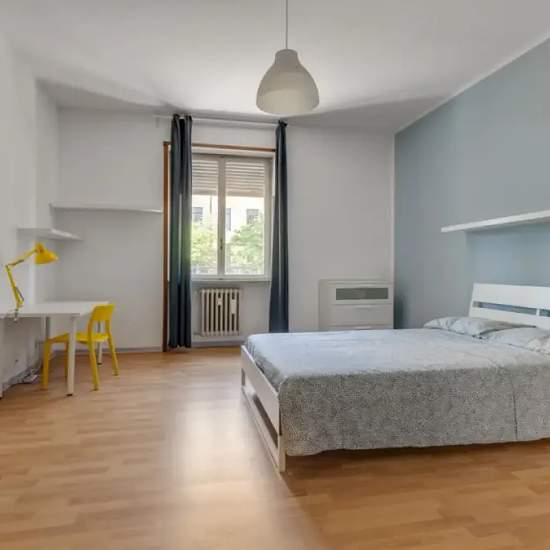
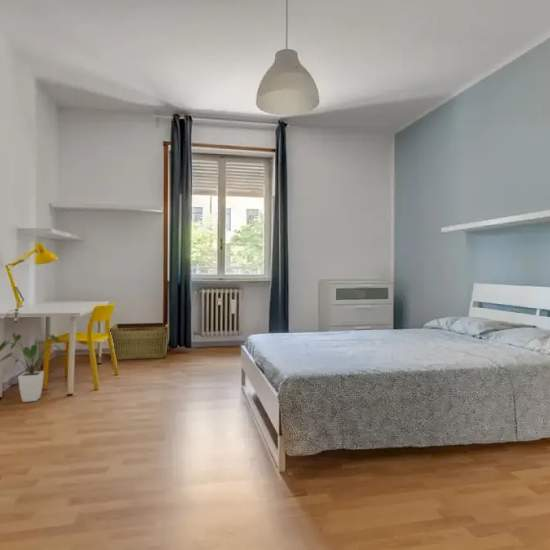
+ hamper (140, 340)
+ house plant (32, 365)
